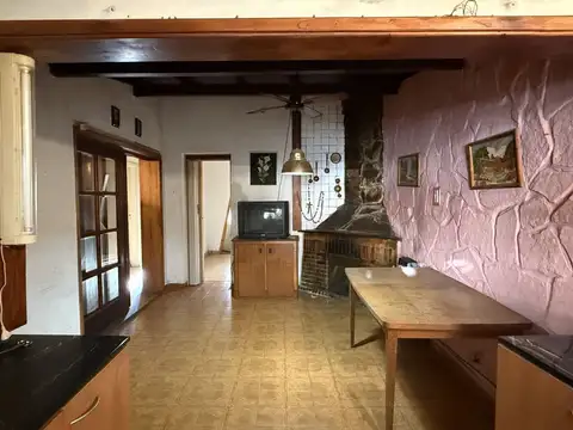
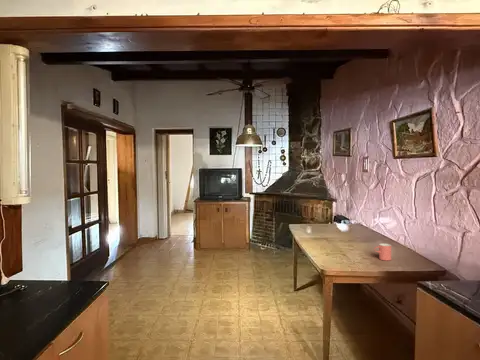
+ cup (382, 251)
